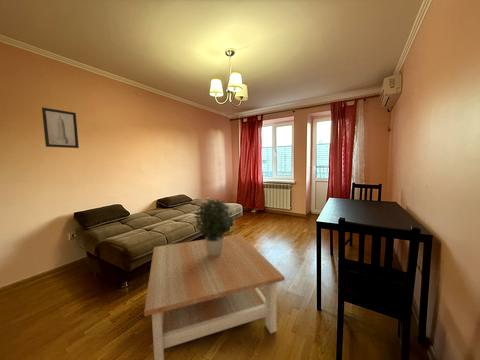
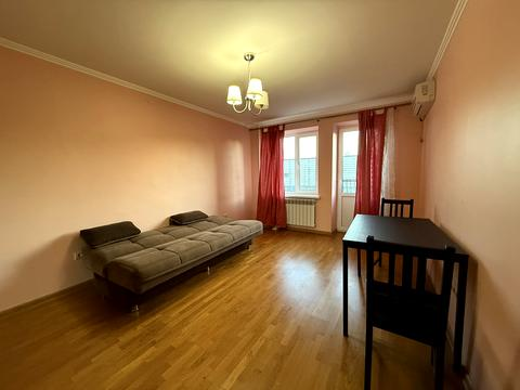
- wall art (61, 129)
- coffee table (209, 285)
- potted plant (213, 227)
